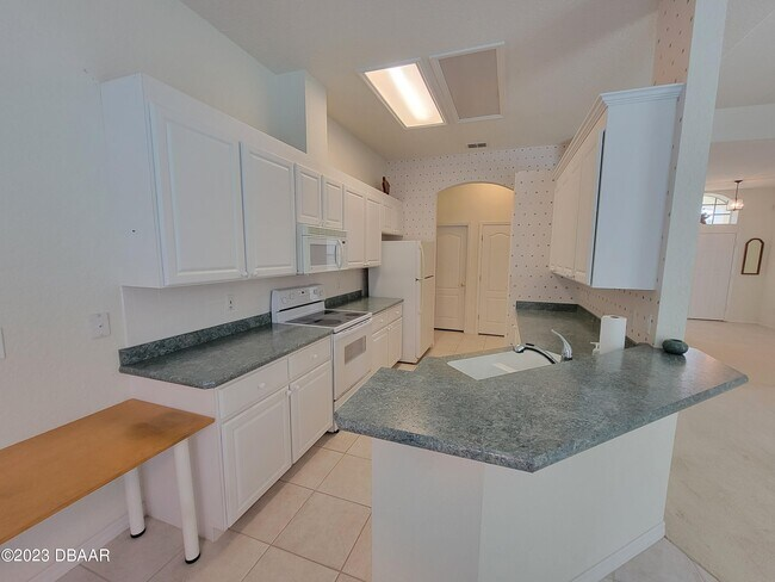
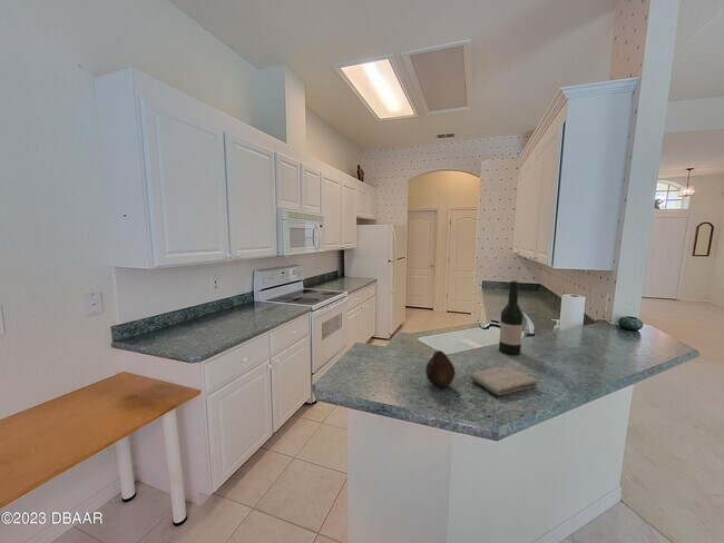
+ wine bottle (511, 316)
+ fruit (440, 367)
+ washcloth (503, 379)
